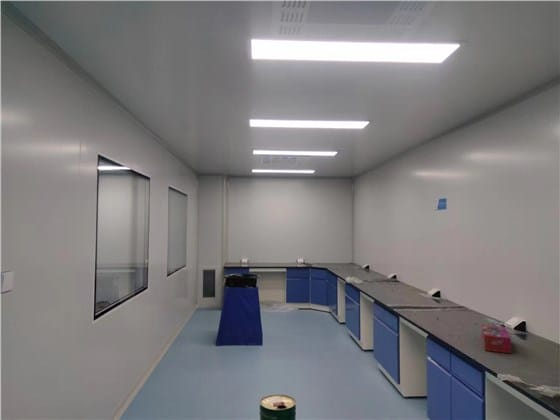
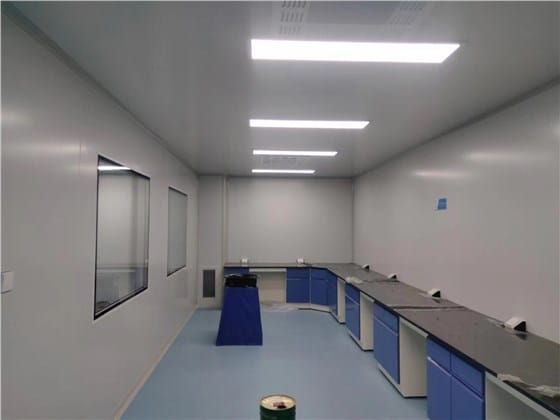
- tissue box (495, 338)
